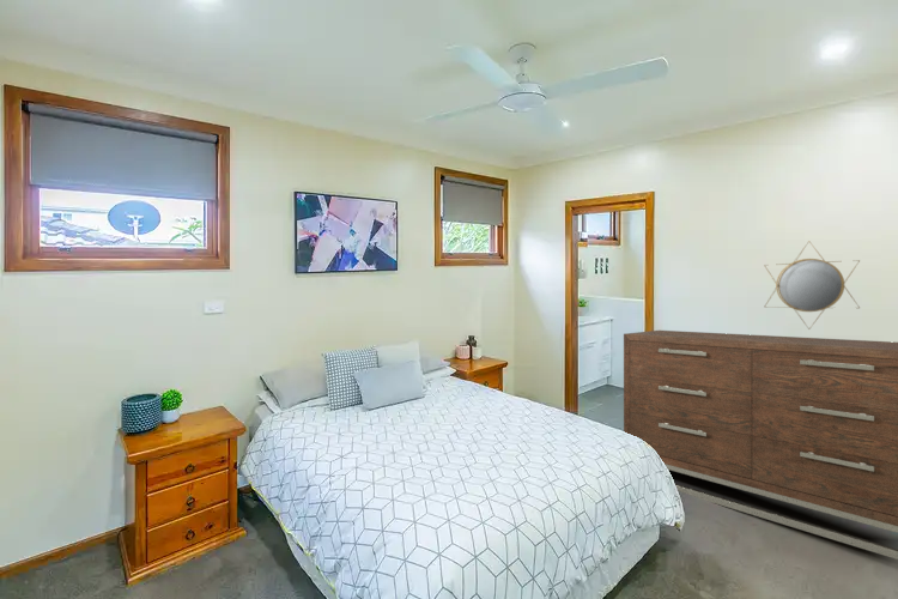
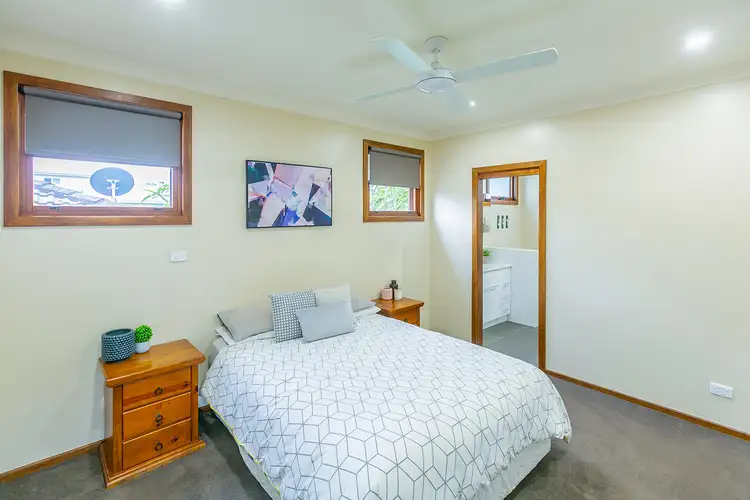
- dresser (764, 419)
- home mirror (808, 285)
